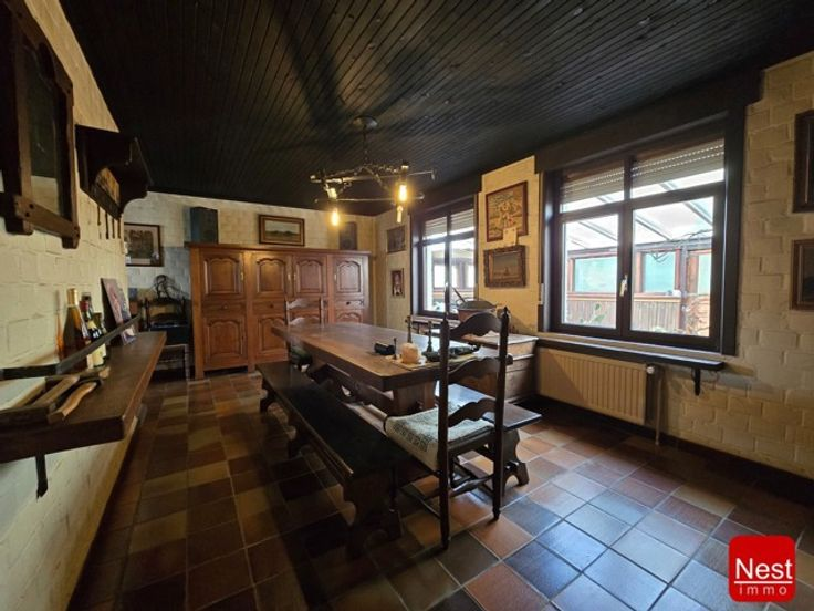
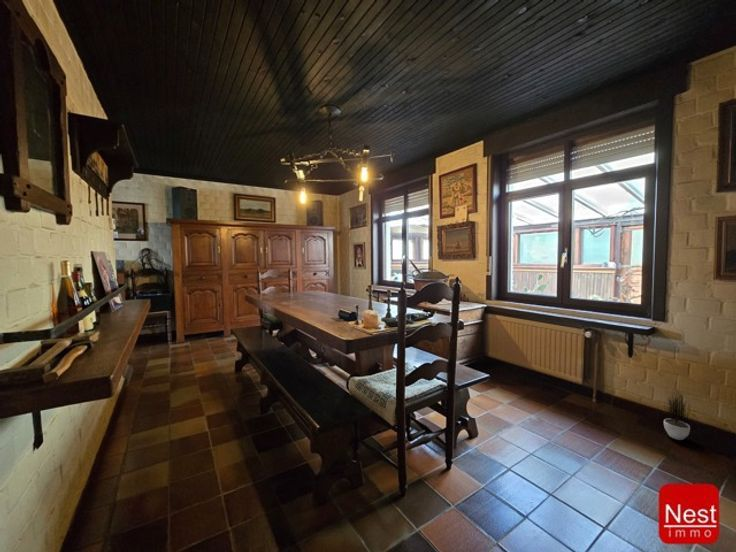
+ potted plant (672, 416)
